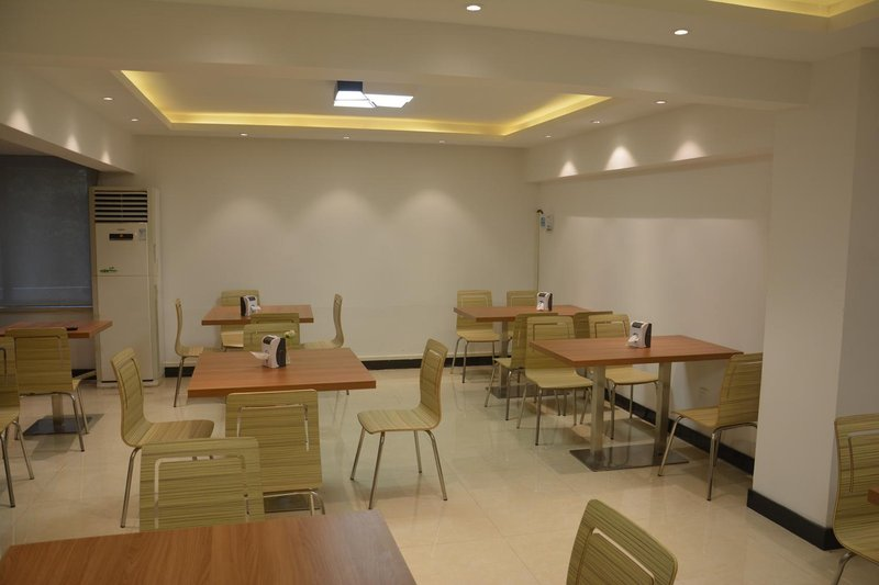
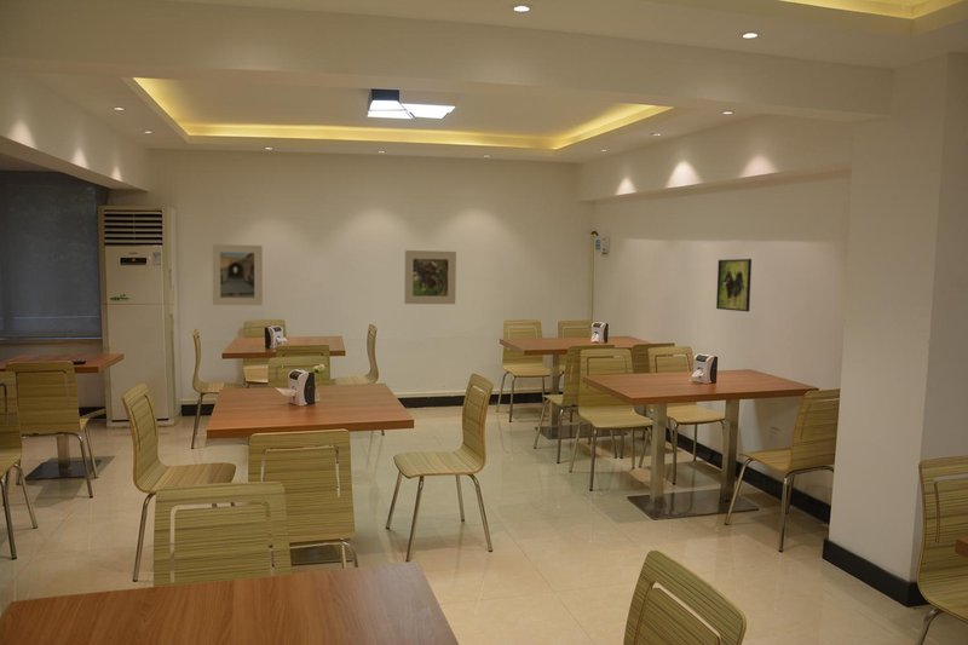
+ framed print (237, 275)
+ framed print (430, 277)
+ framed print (733, 284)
